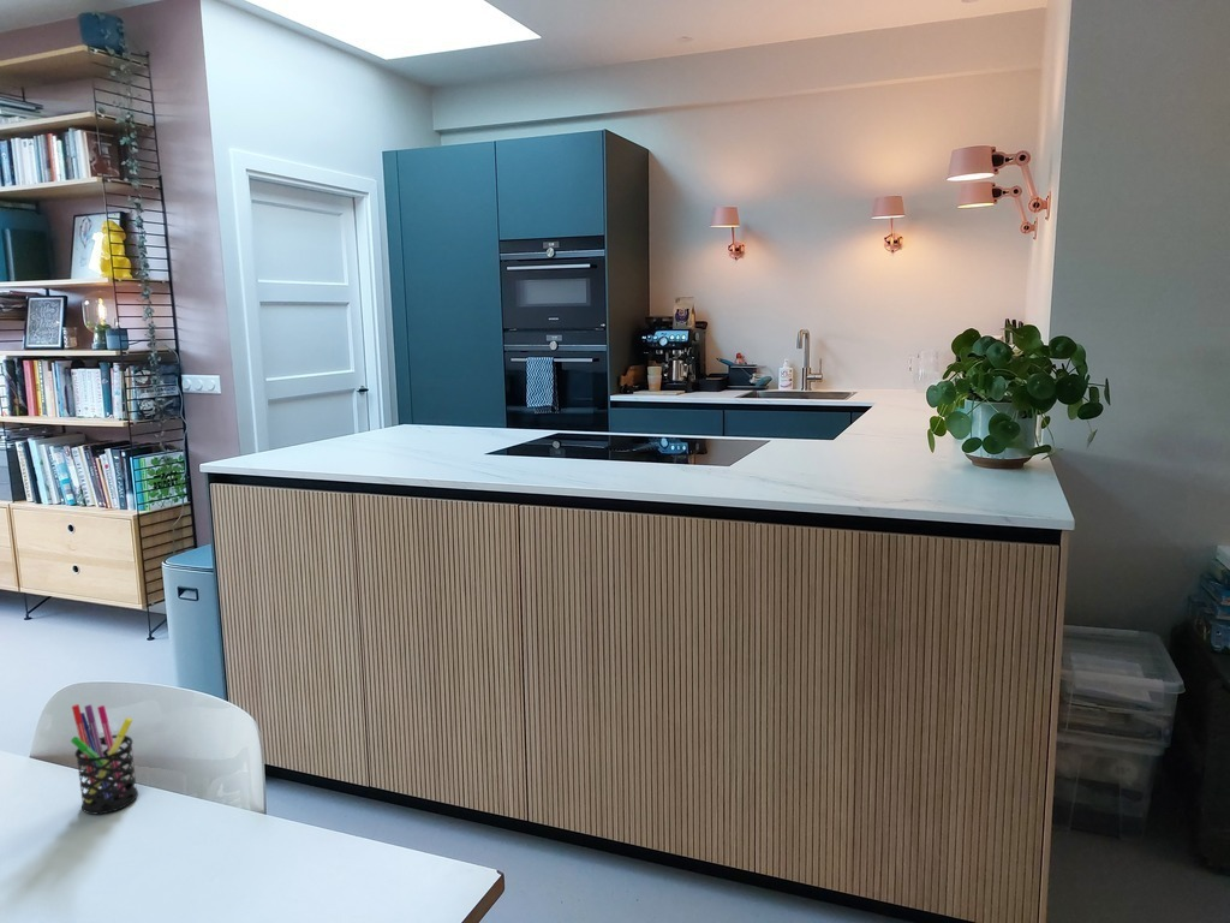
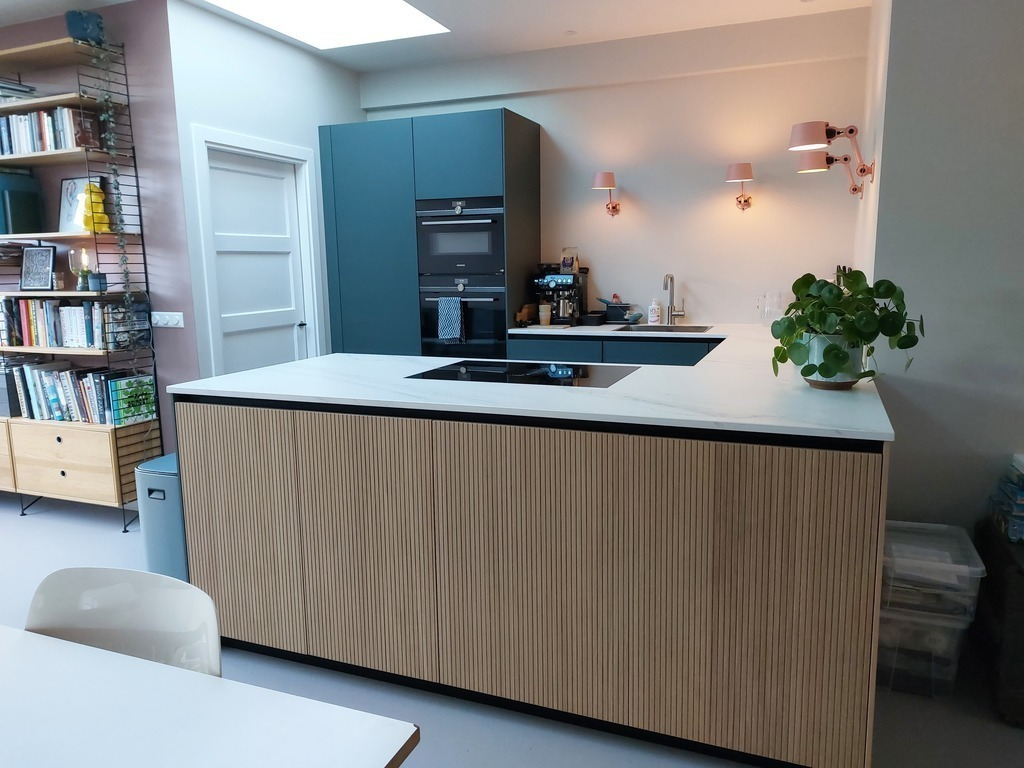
- pen holder (97, 756)
